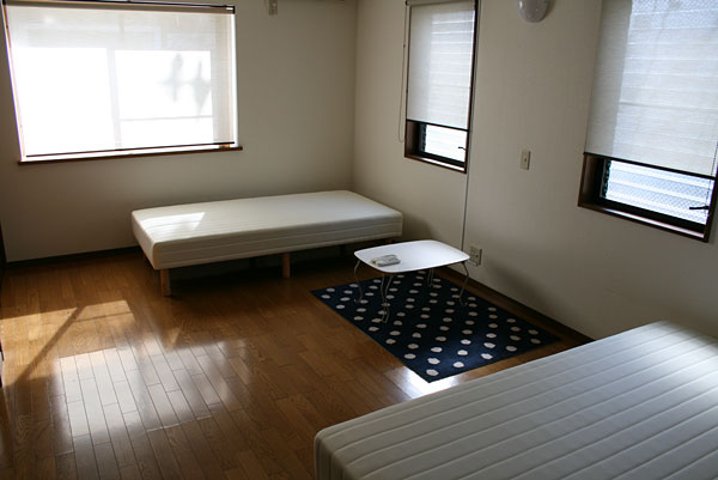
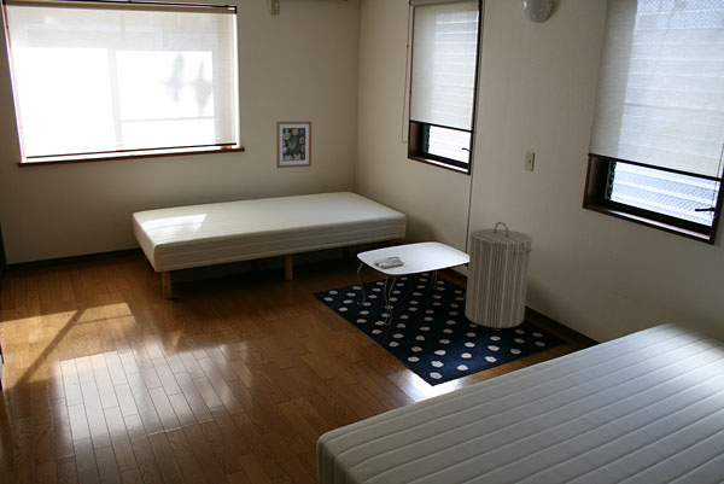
+ laundry hamper (497, 270)
+ wall art (293, 144)
